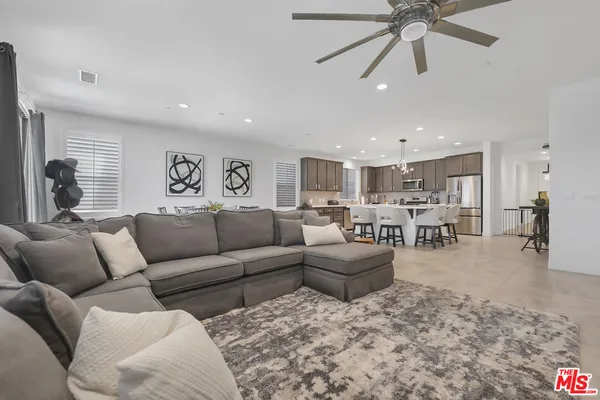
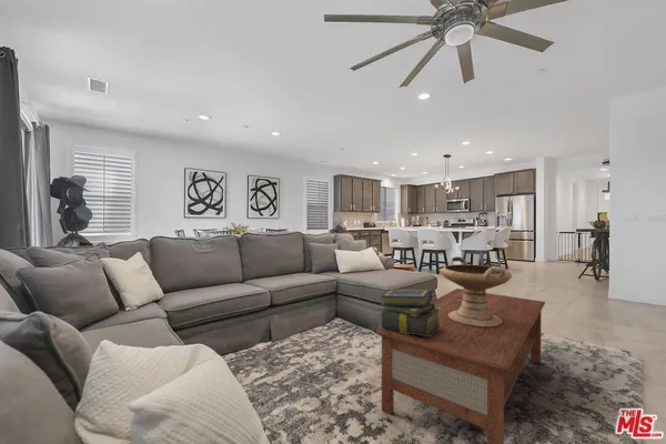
+ coffee table (472, 347)
+ stack of books (408, 309)
+ decorative bowl (474, 289)
